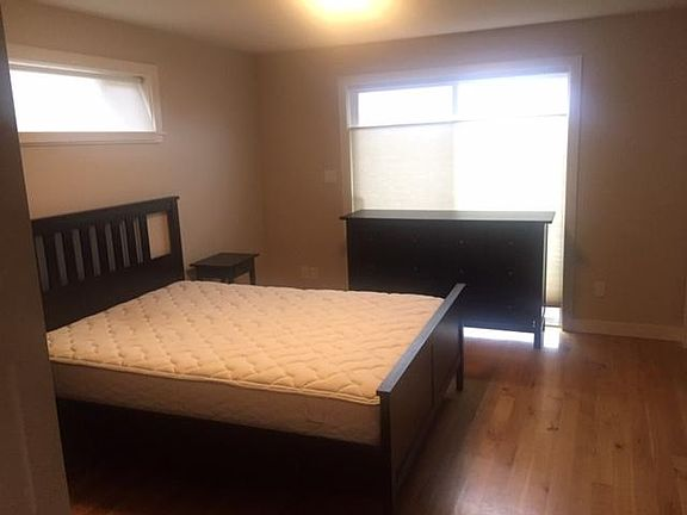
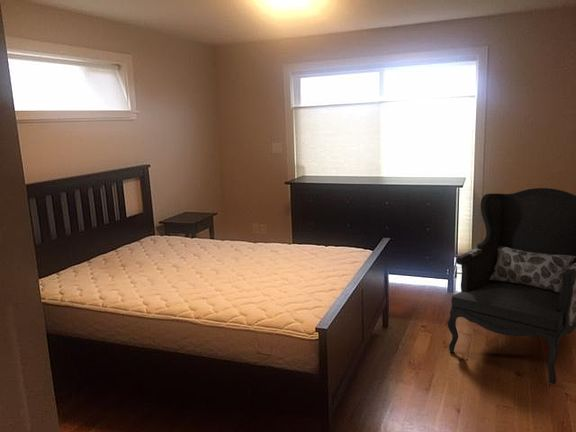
+ armchair (522, 272)
